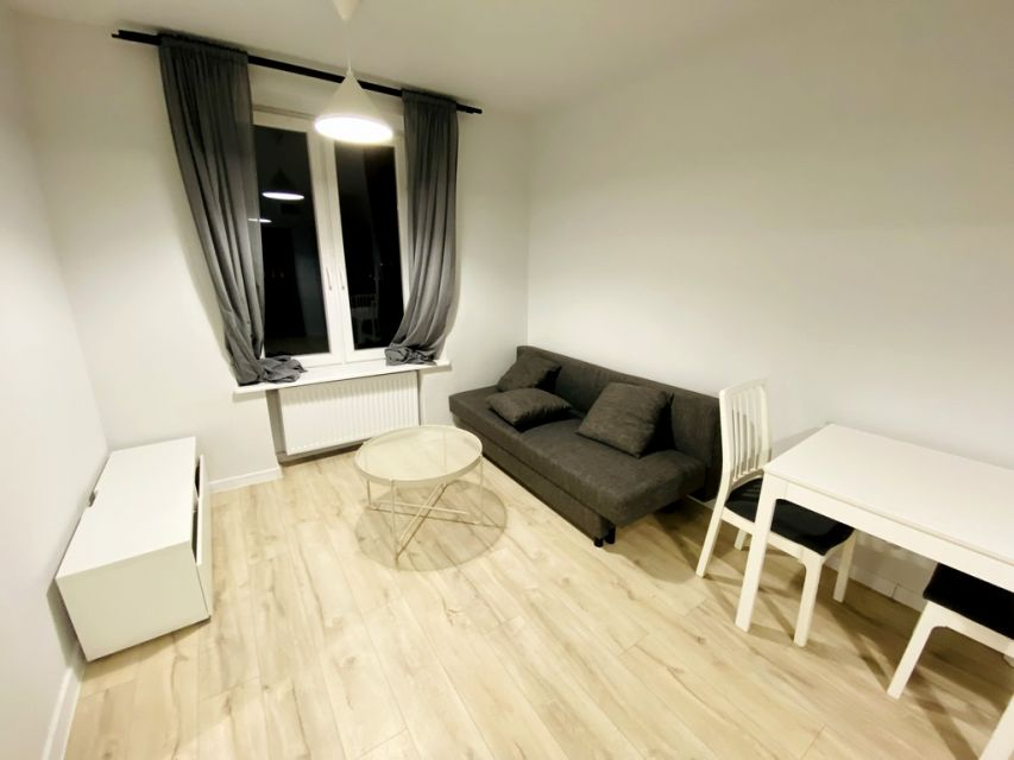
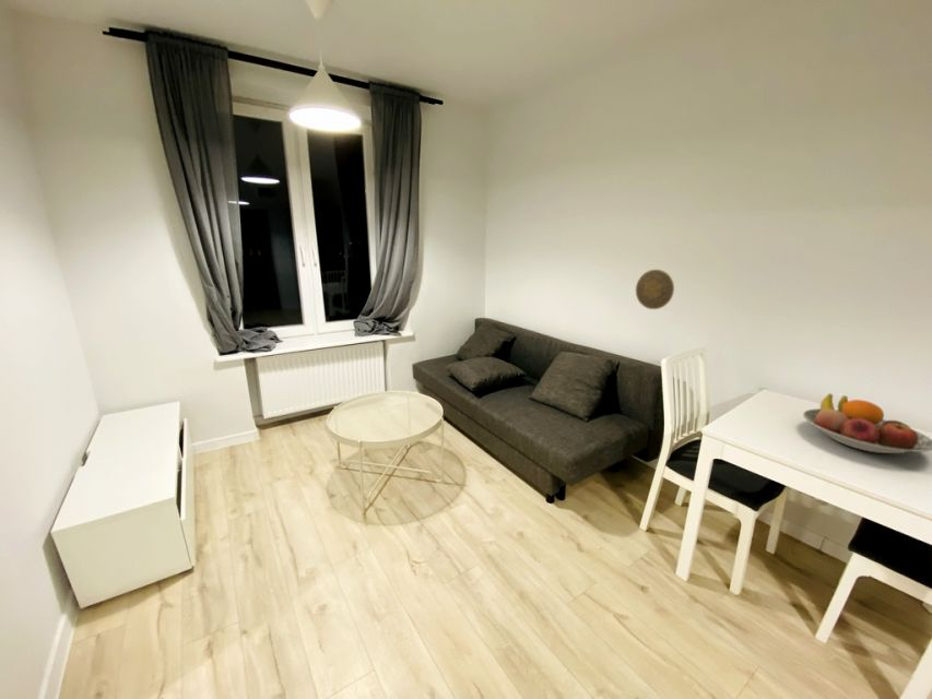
+ fruit bowl (864, 424)
+ decorative plate (652, 289)
